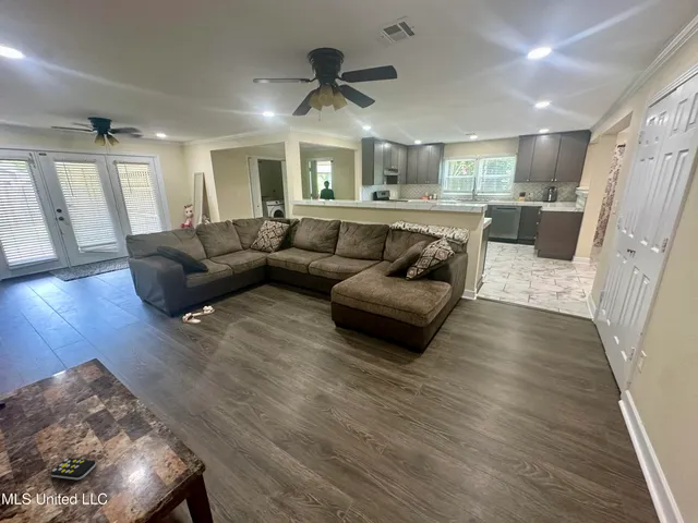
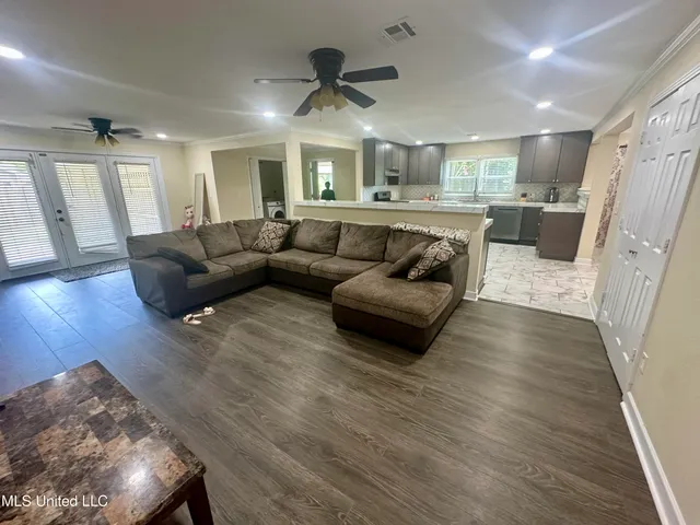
- remote control (73, 467)
